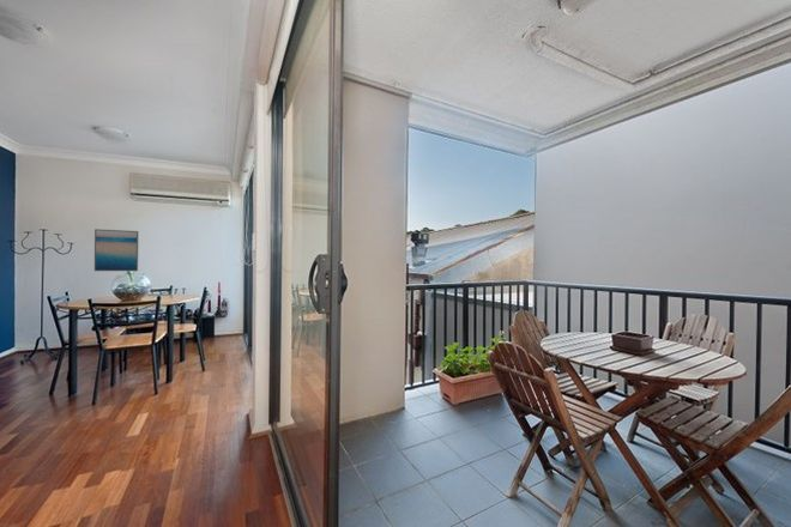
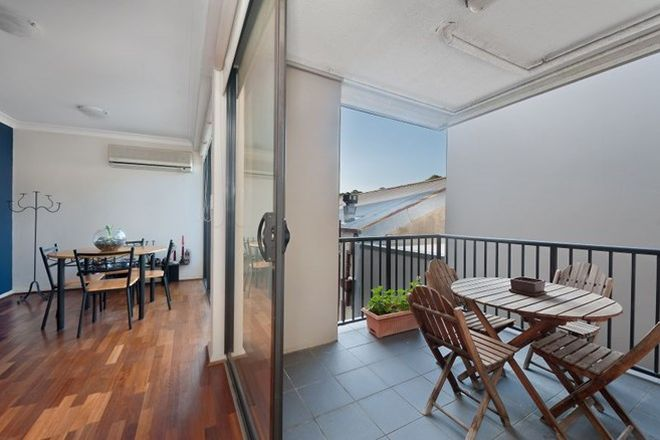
- wall art (116, 250)
